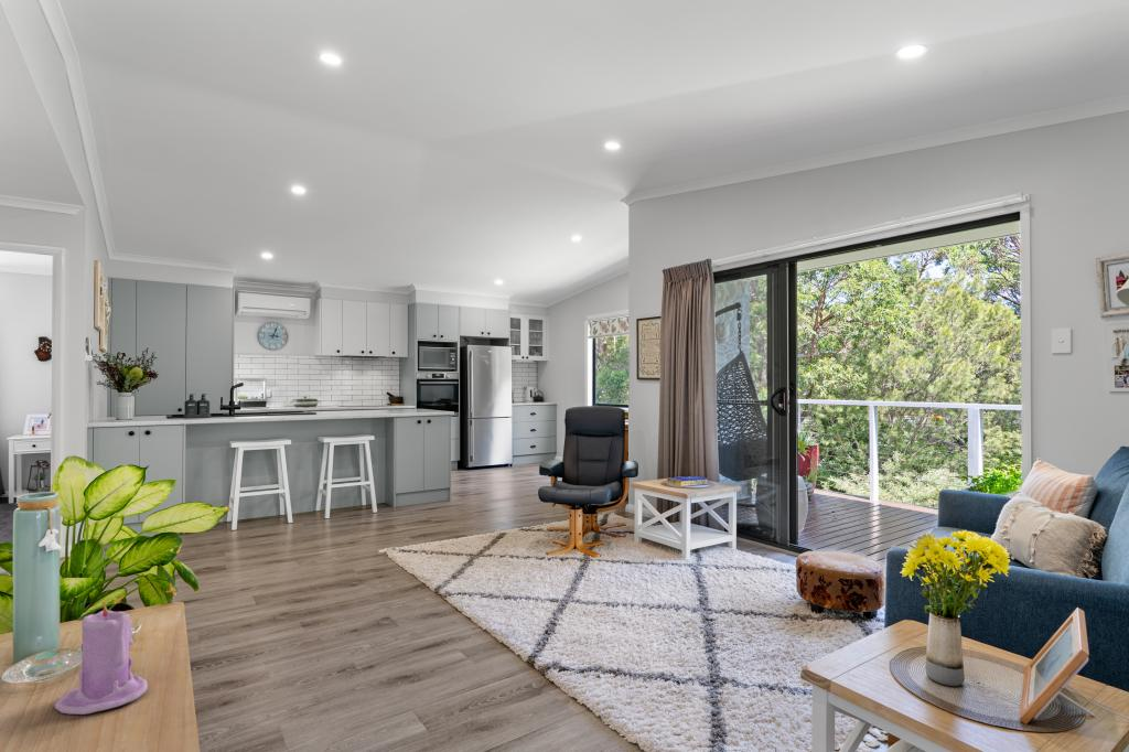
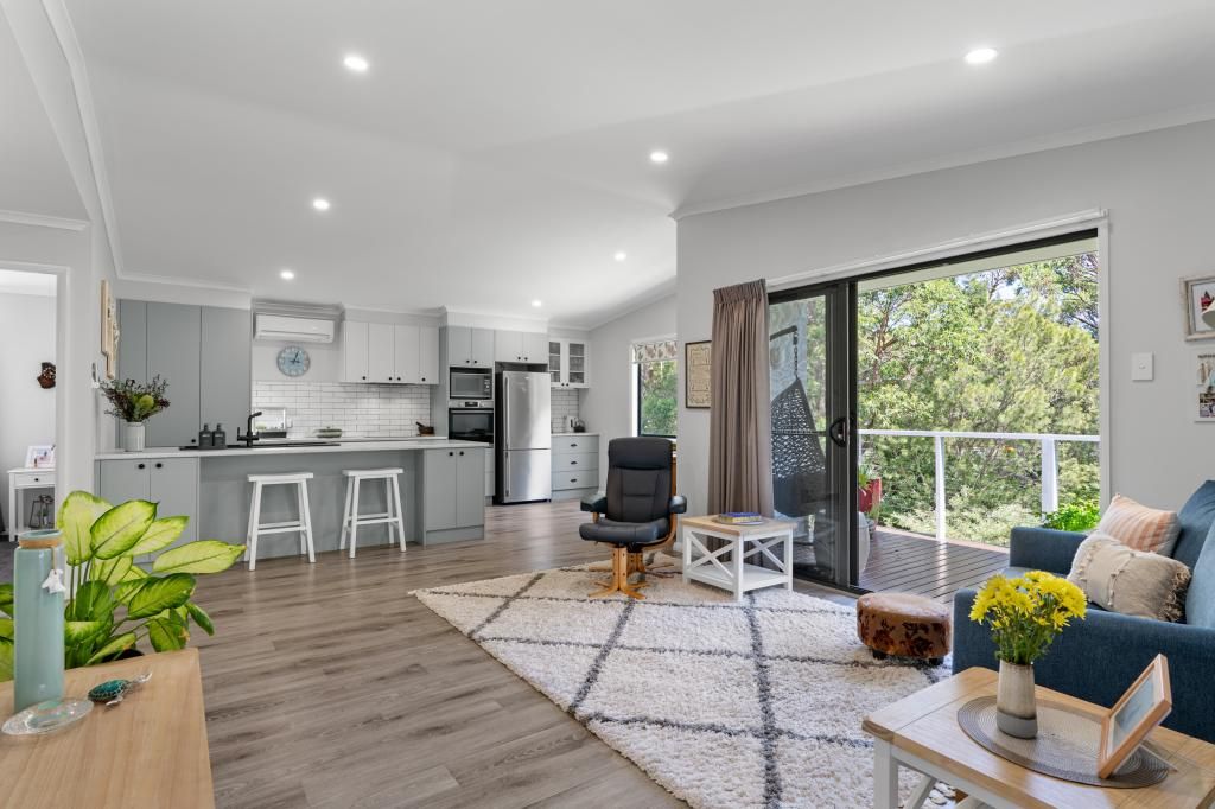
- candle (103, 648)
